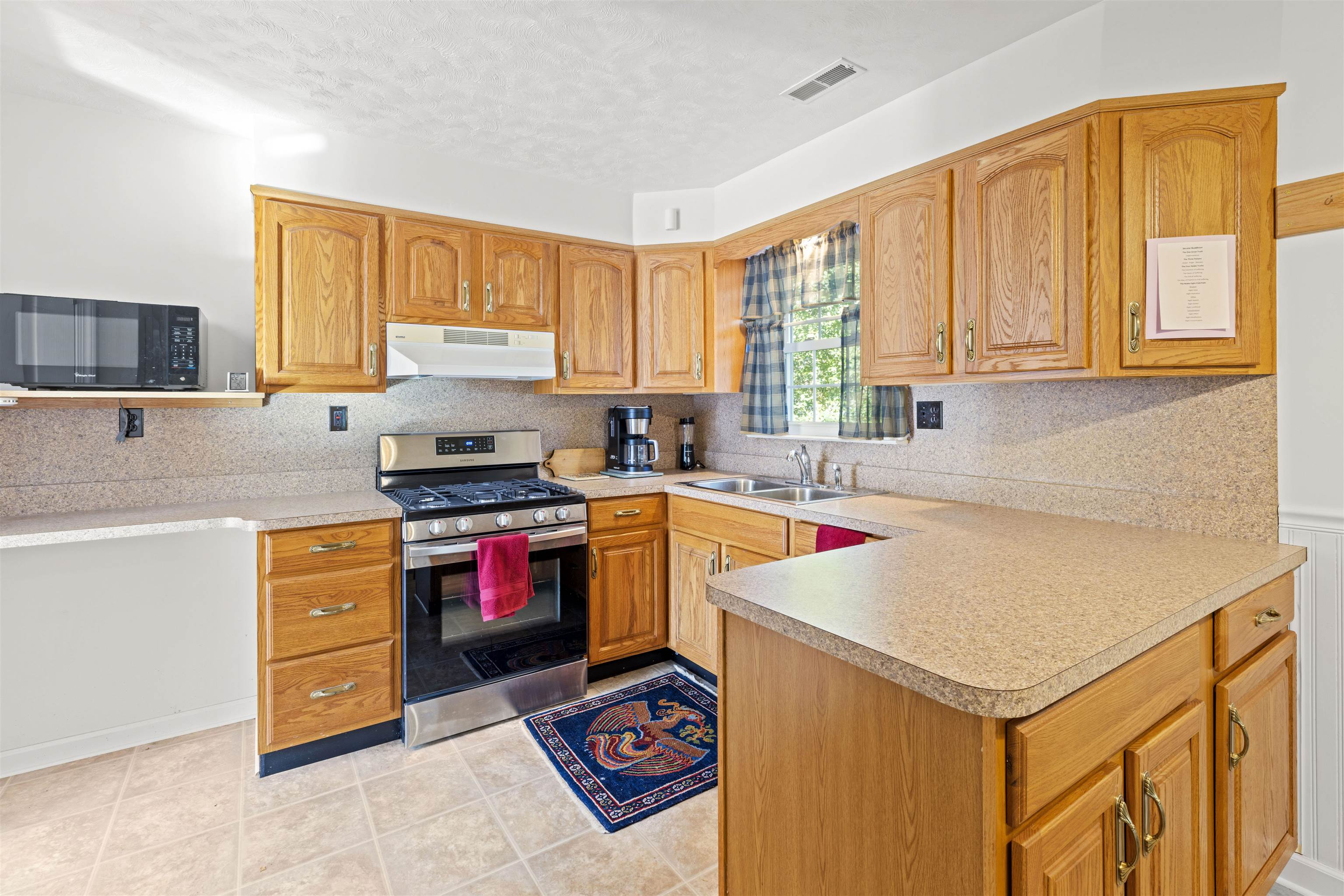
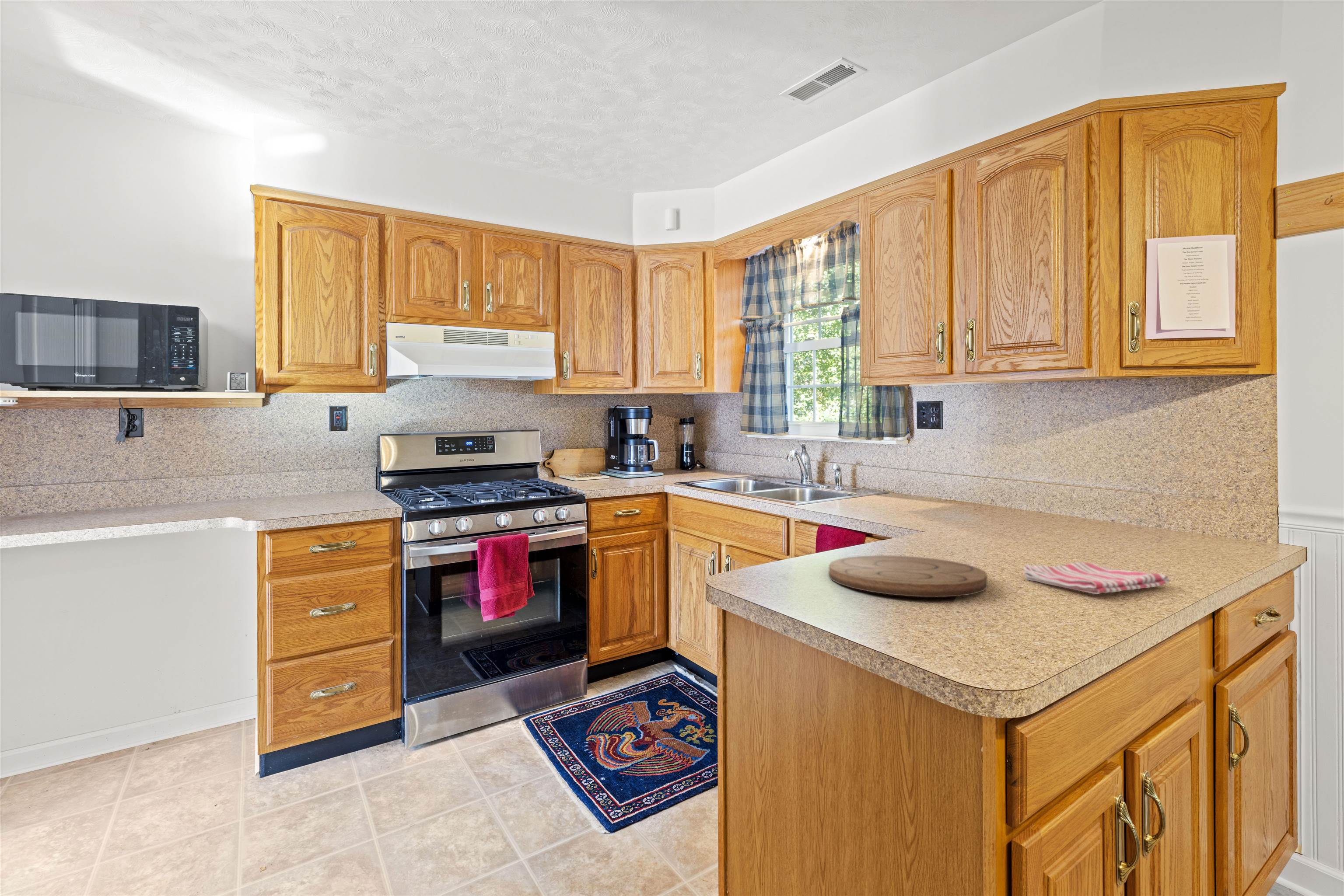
+ dish towel (1094, 575)
+ cutting board (905, 574)
